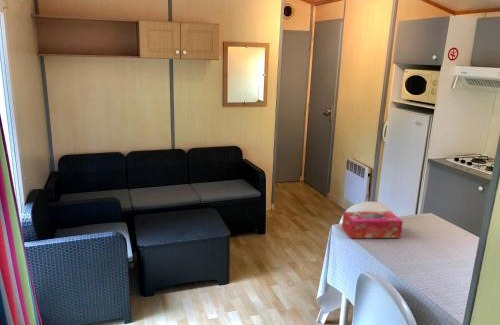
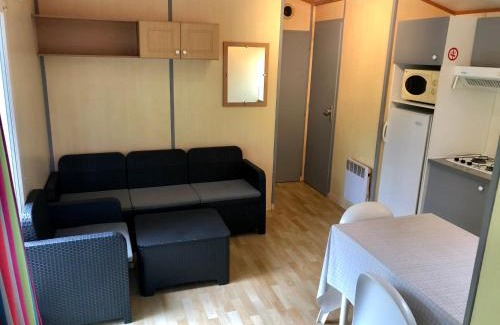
- tissue box (371, 224)
